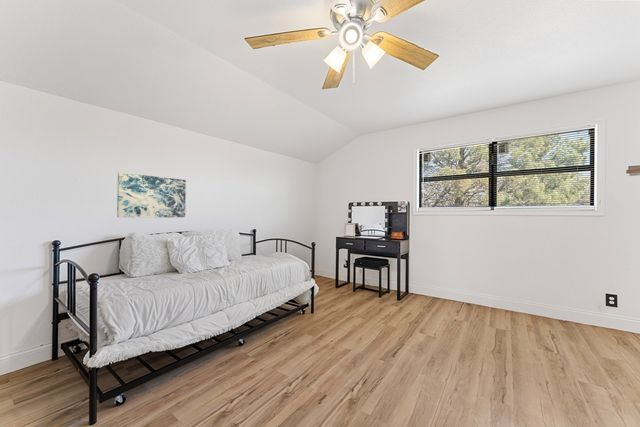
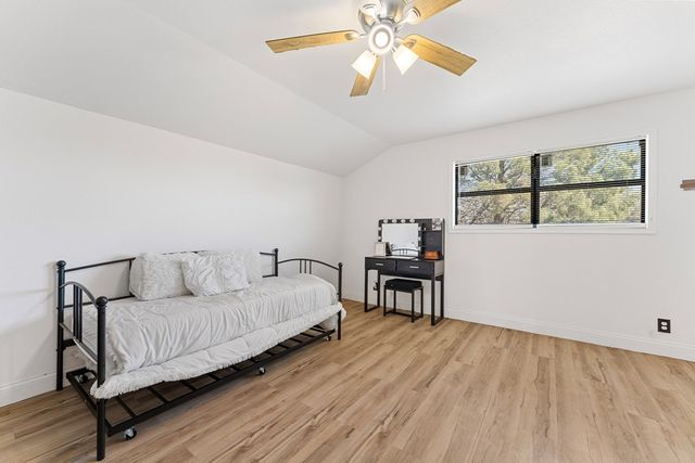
- wall art (154, 197)
